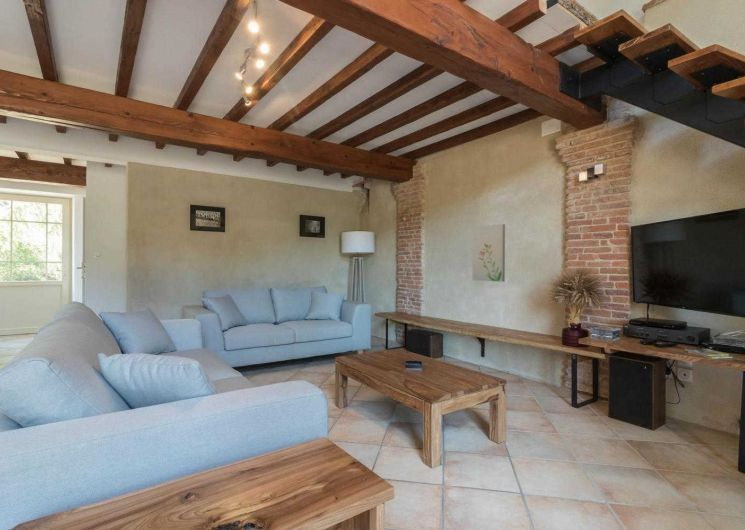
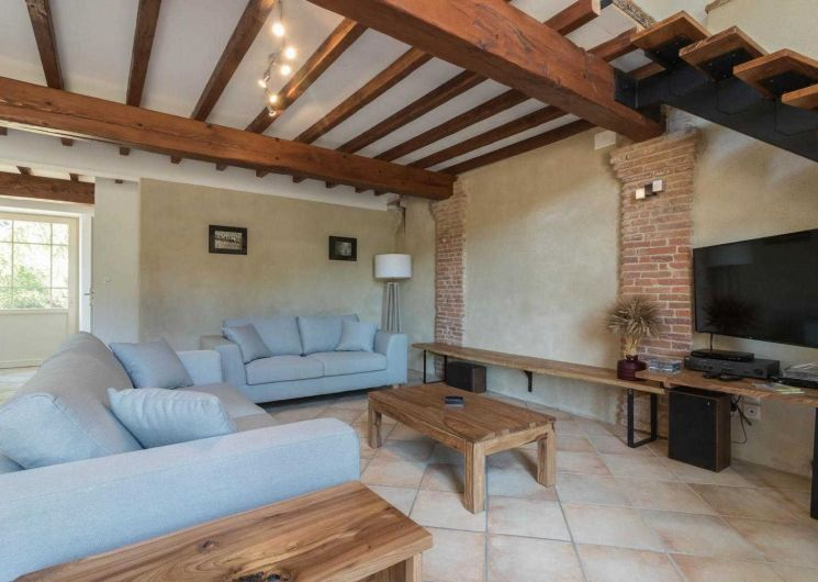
- wall art (488, 253)
